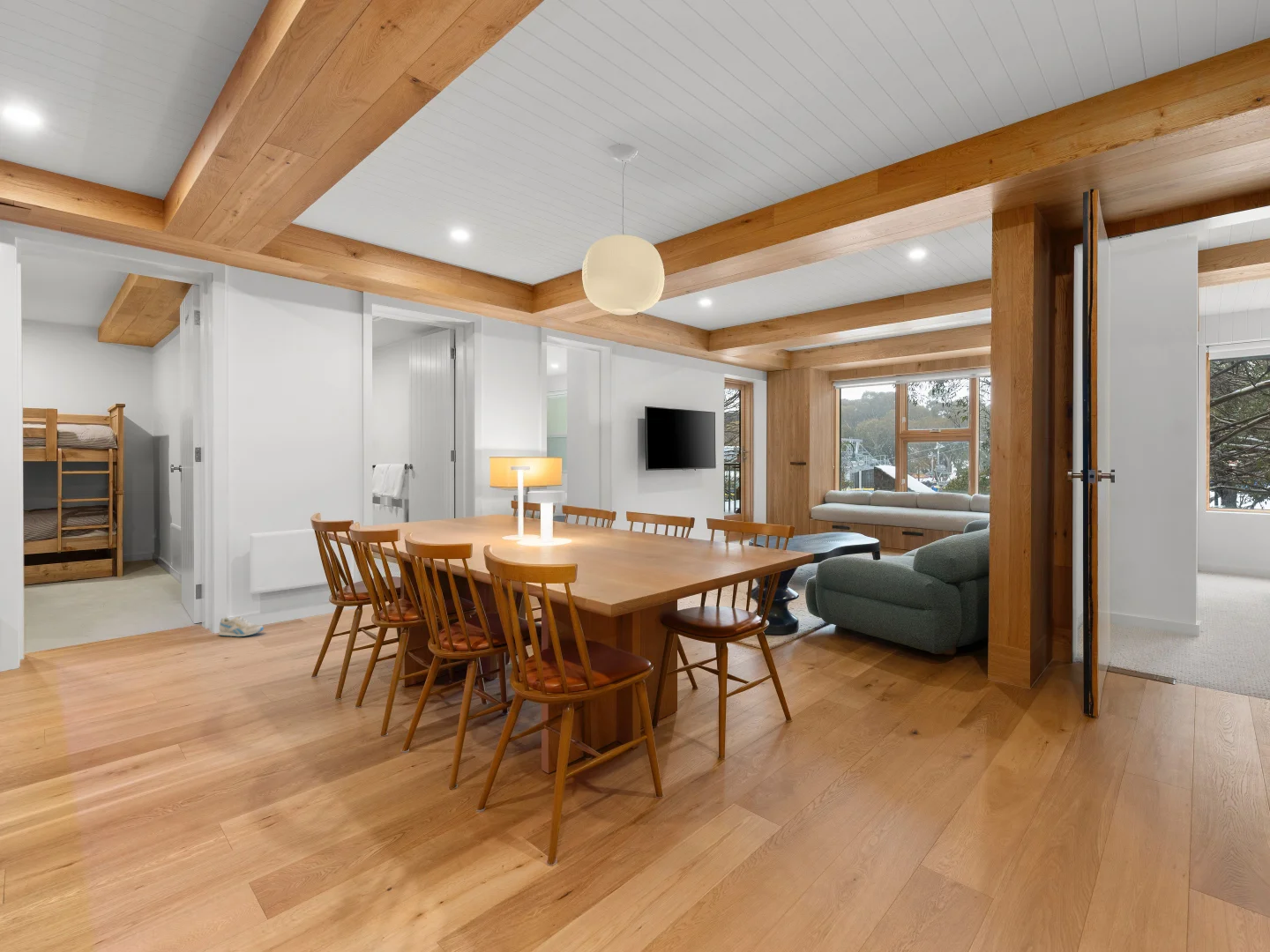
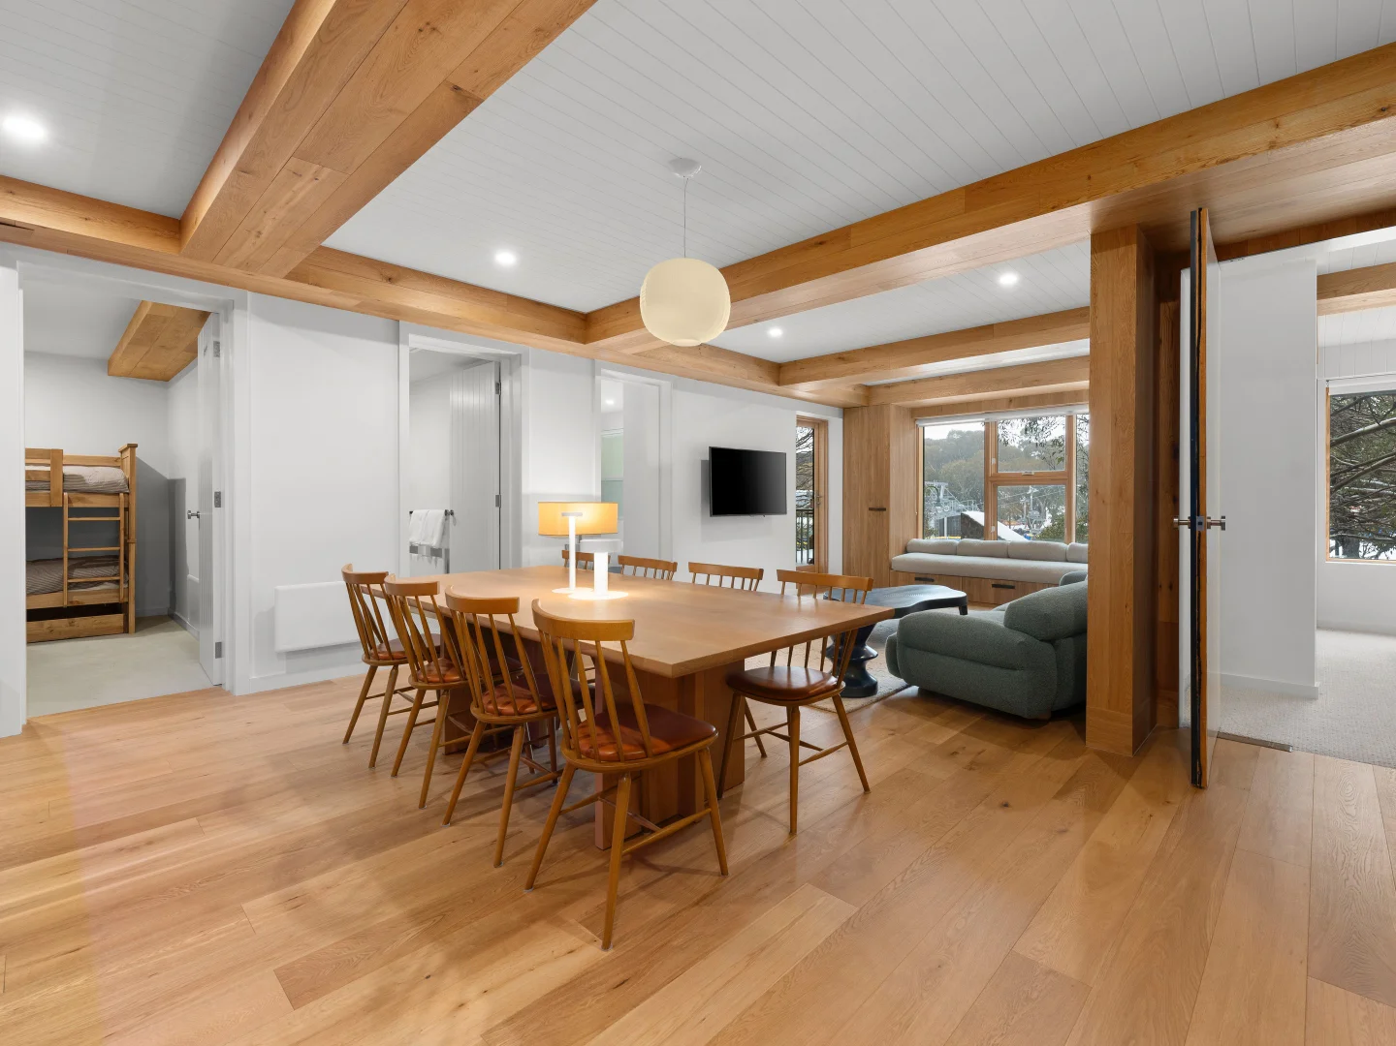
- sneaker (241, 626)
